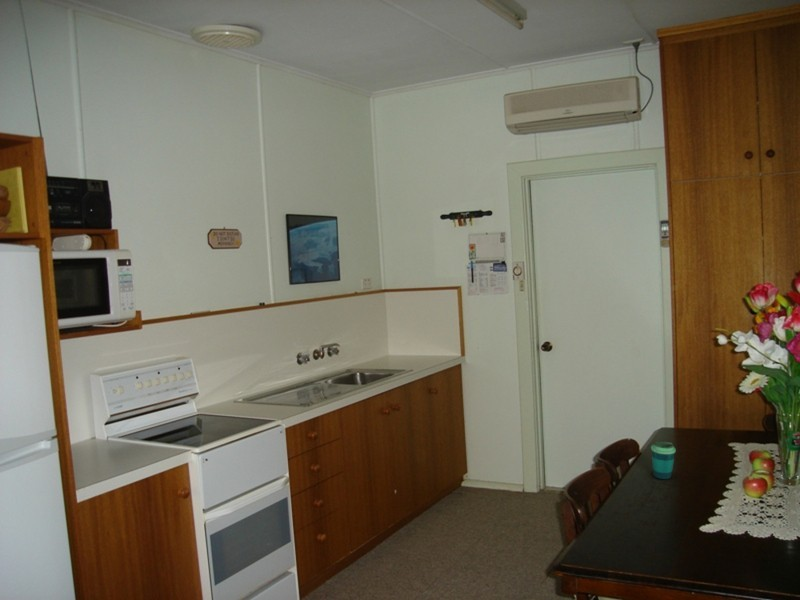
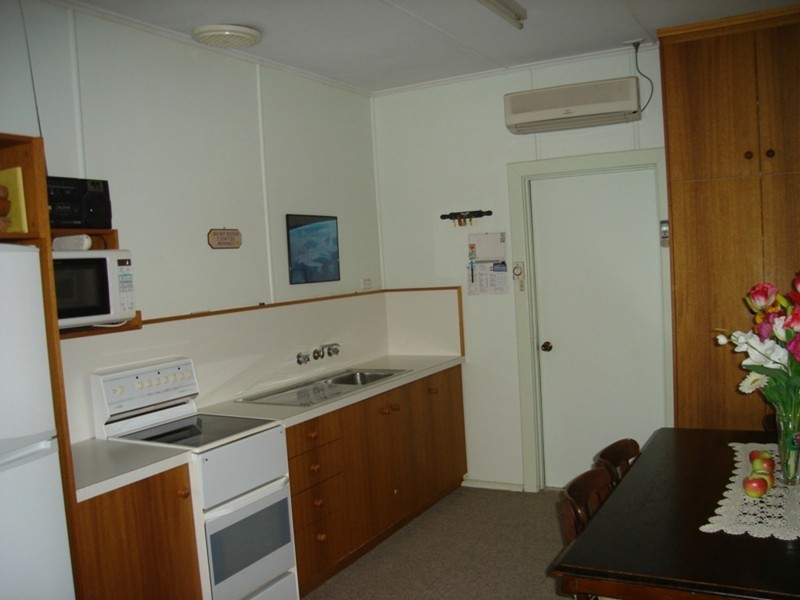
- cup (663, 460)
